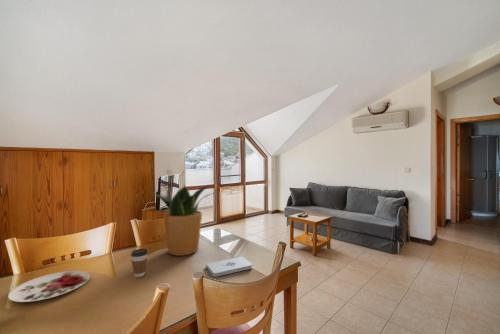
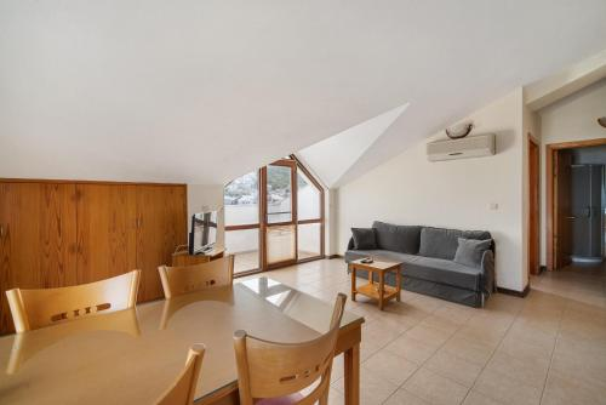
- coffee cup (139, 262)
- plate (52, 283)
- potted plant (182, 217)
- notepad (229, 265)
